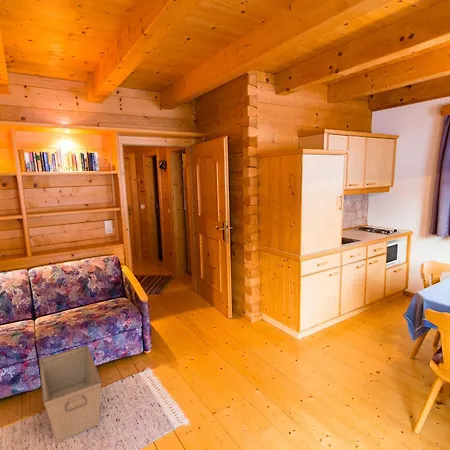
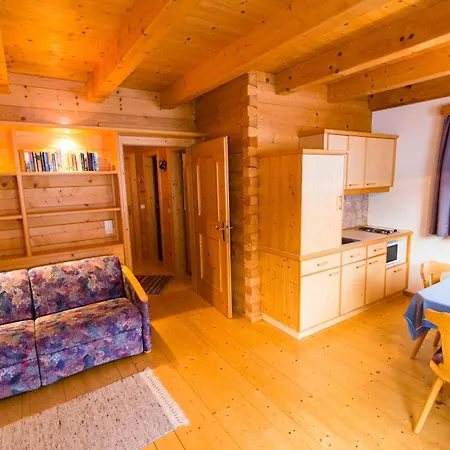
- storage bin (70, 388)
